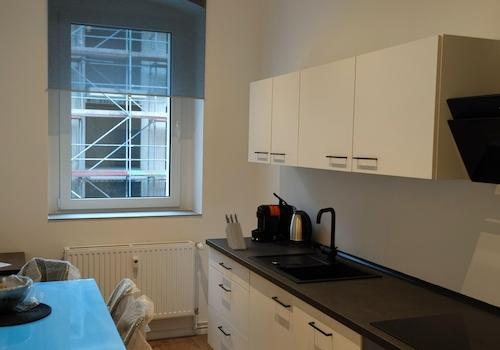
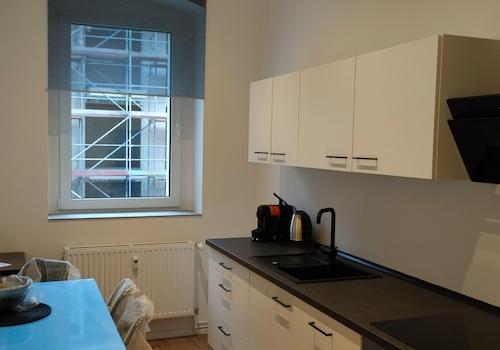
- knife block (234, 231)
